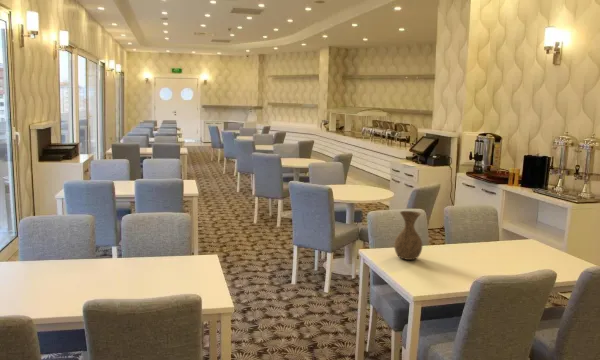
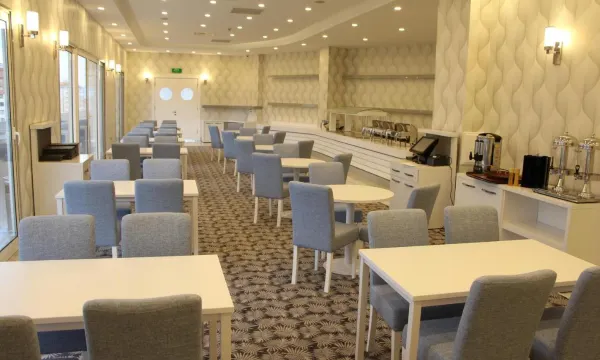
- vase (408, 235)
